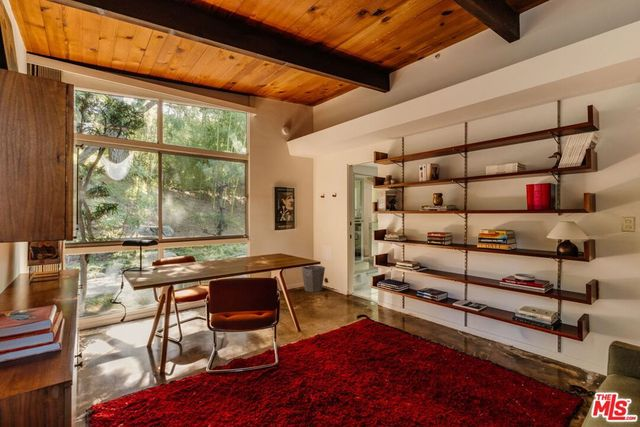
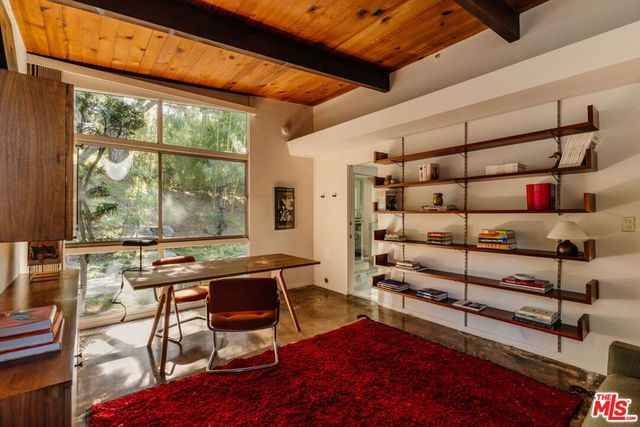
- waste bin (313, 278)
